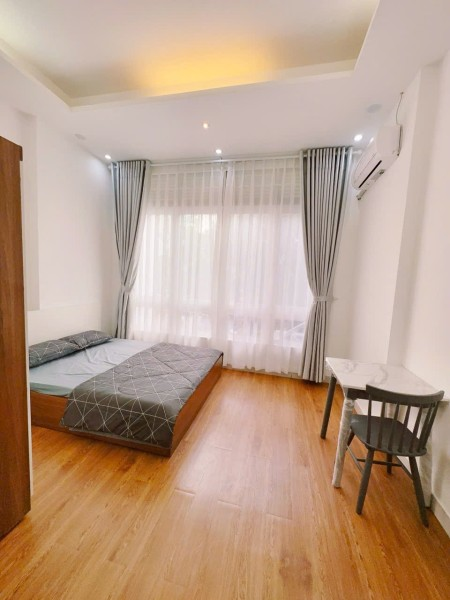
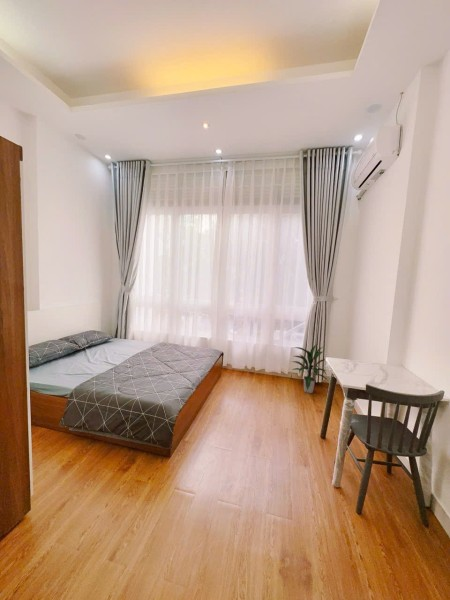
+ indoor plant (309, 367)
